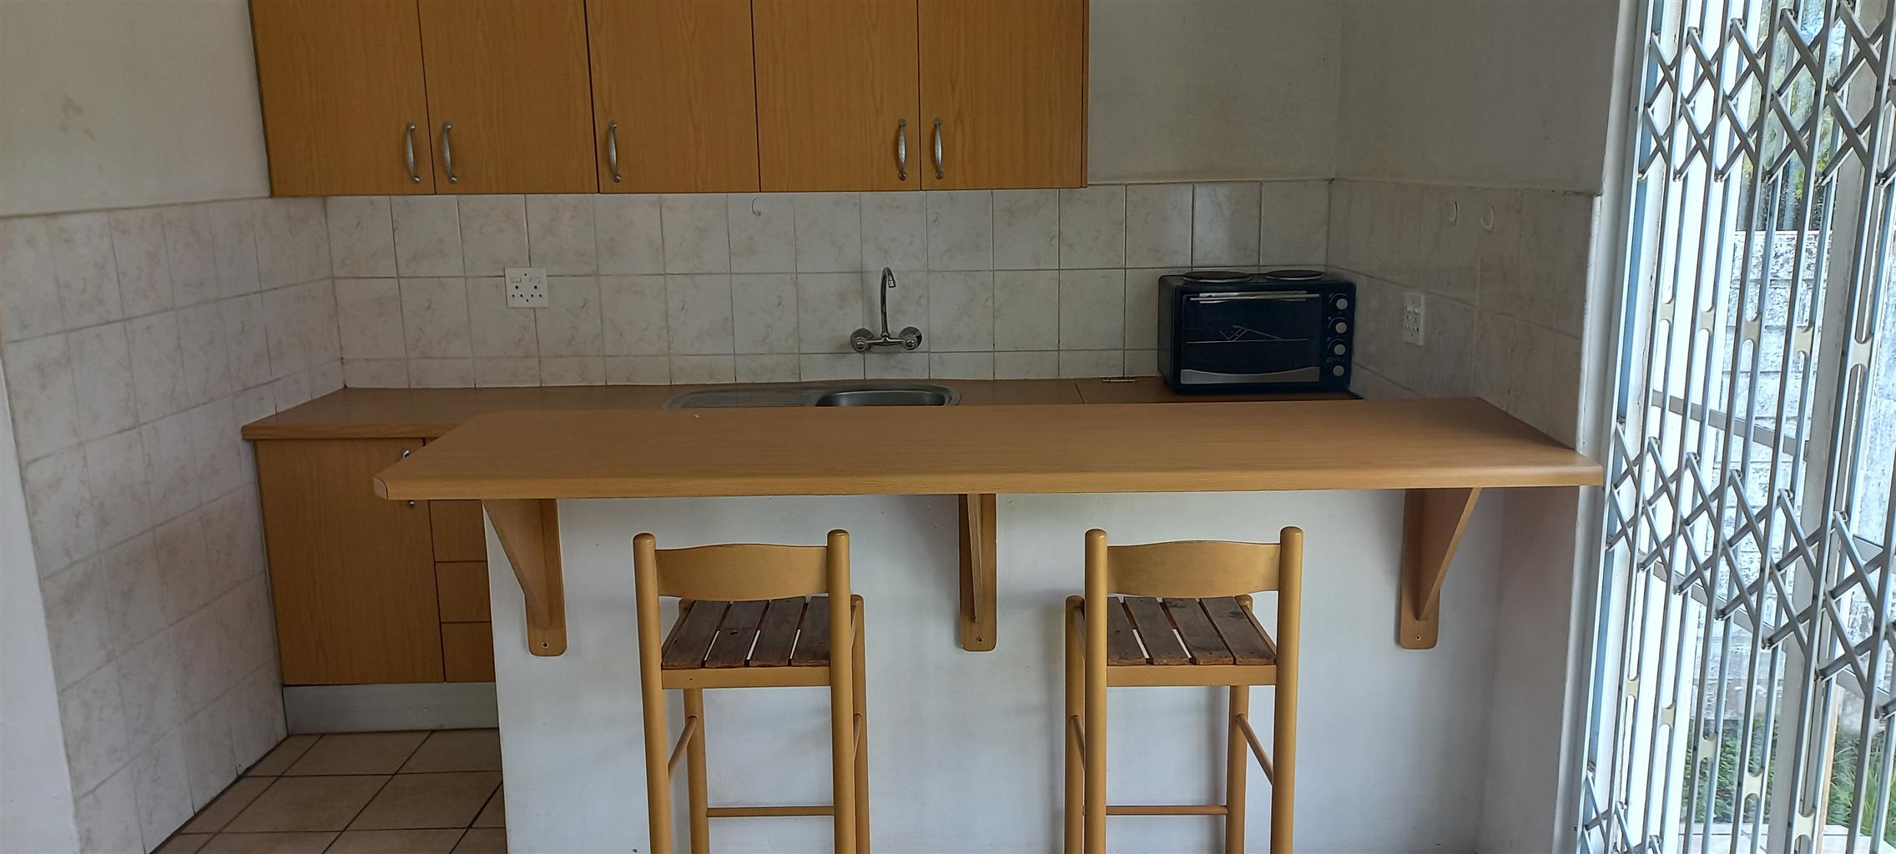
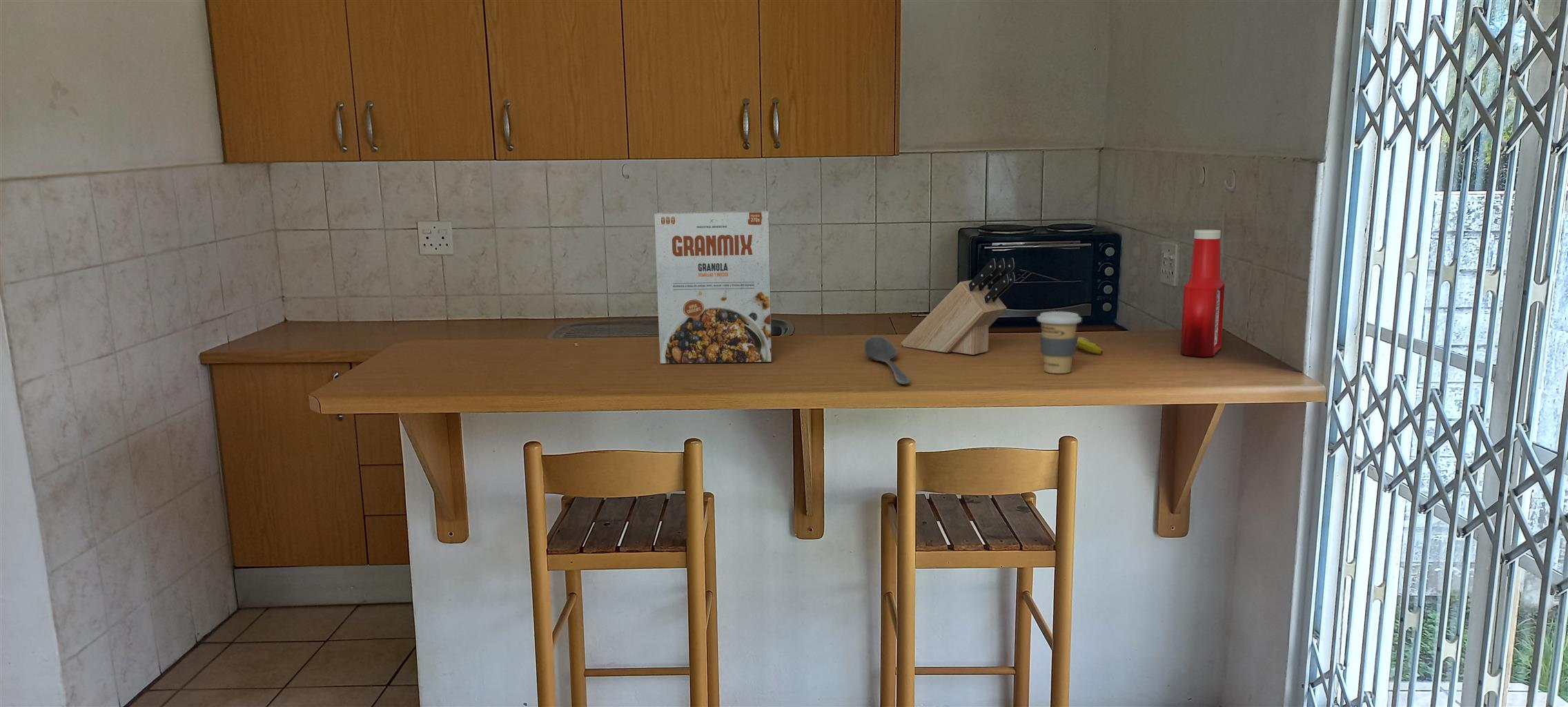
+ stirrer (889, 358)
+ soap bottle (1204, 291)
+ banana (1088, 344)
+ coffee cup (1058, 342)
+ knife block (960, 303)
+ cereal box (714, 287)
